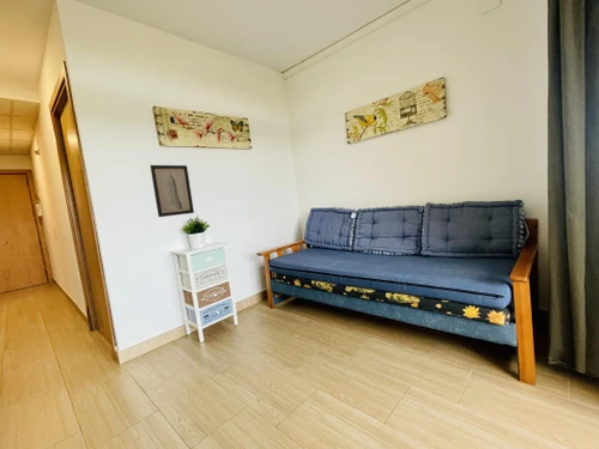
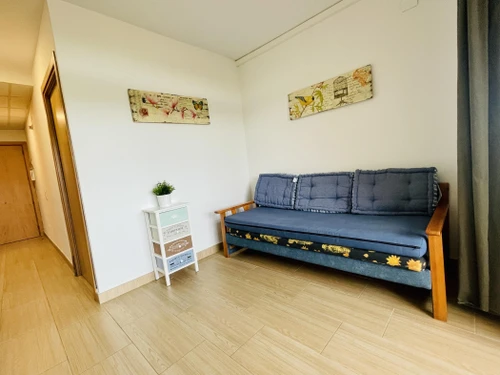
- wall art (173, 190)
